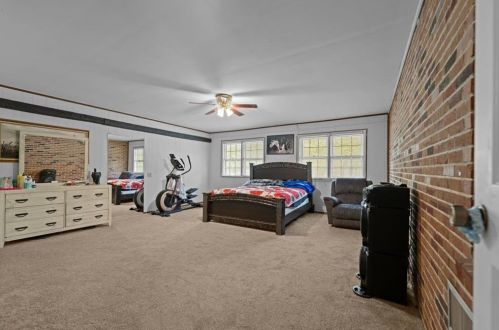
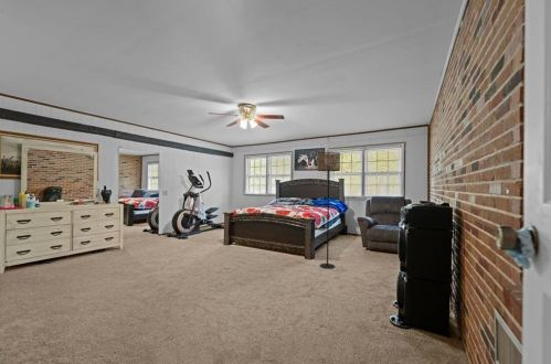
+ floor lamp (328, 210)
